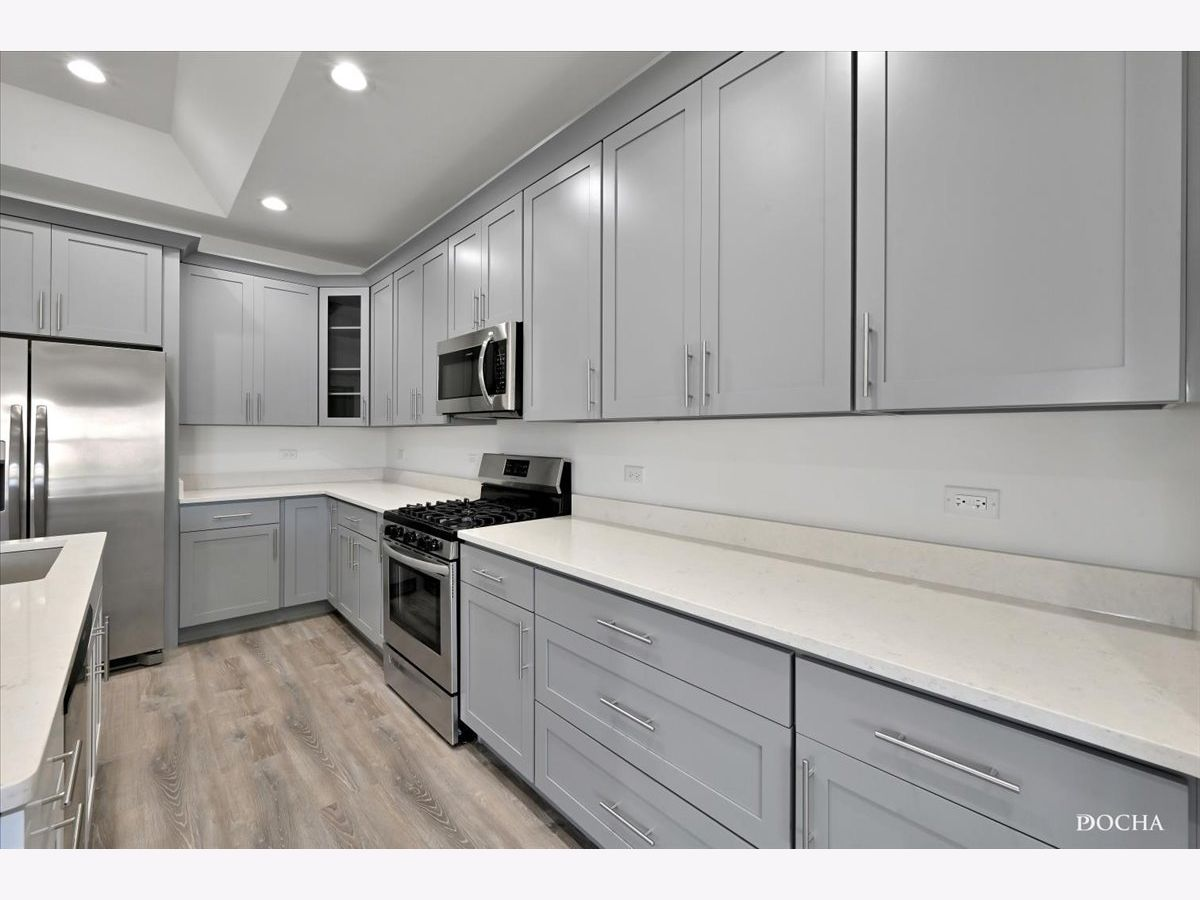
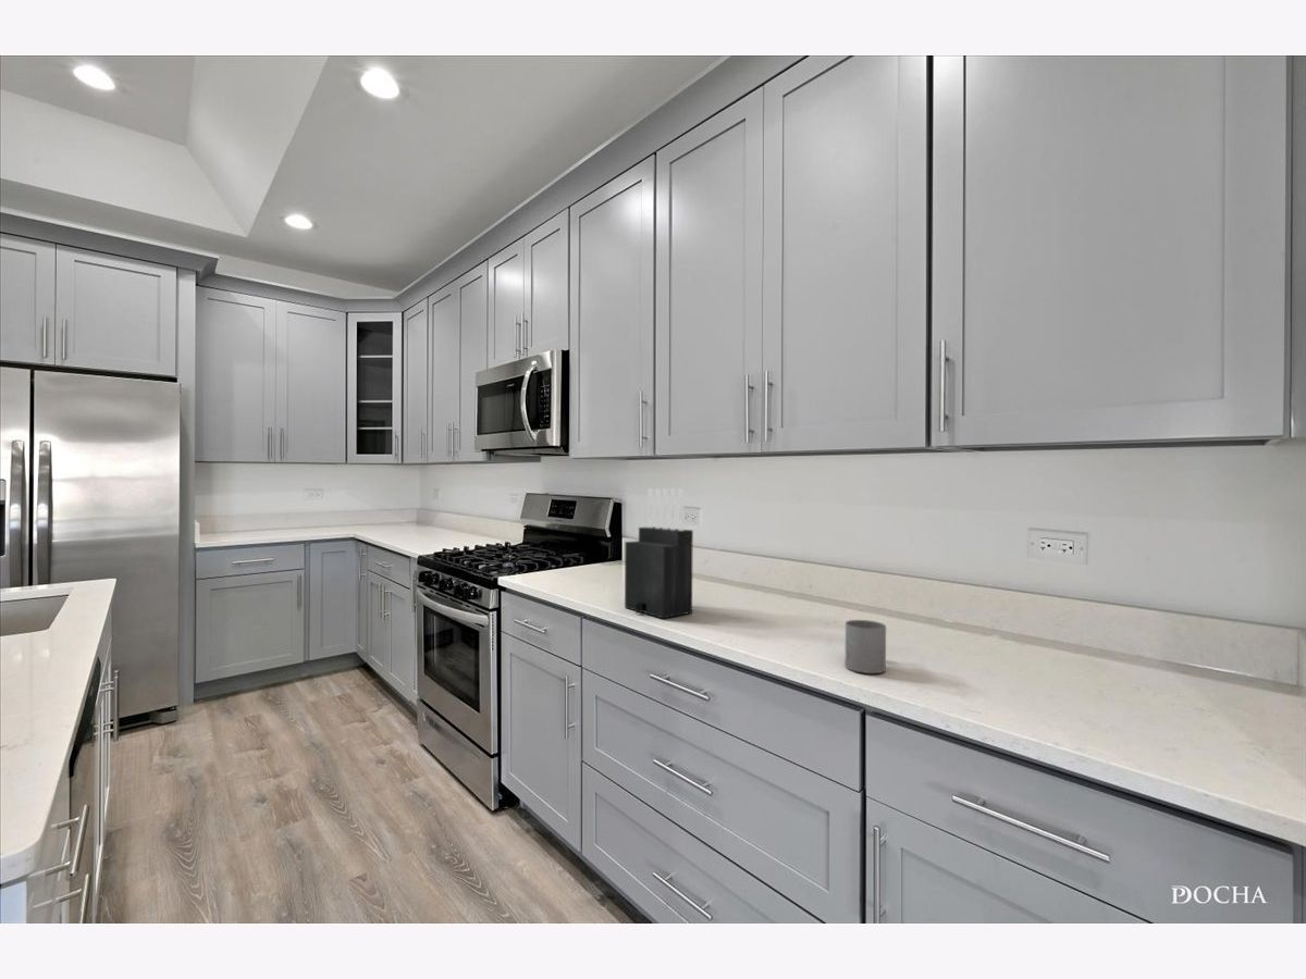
+ mug (862, 643)
+ knife block (654, 549)
